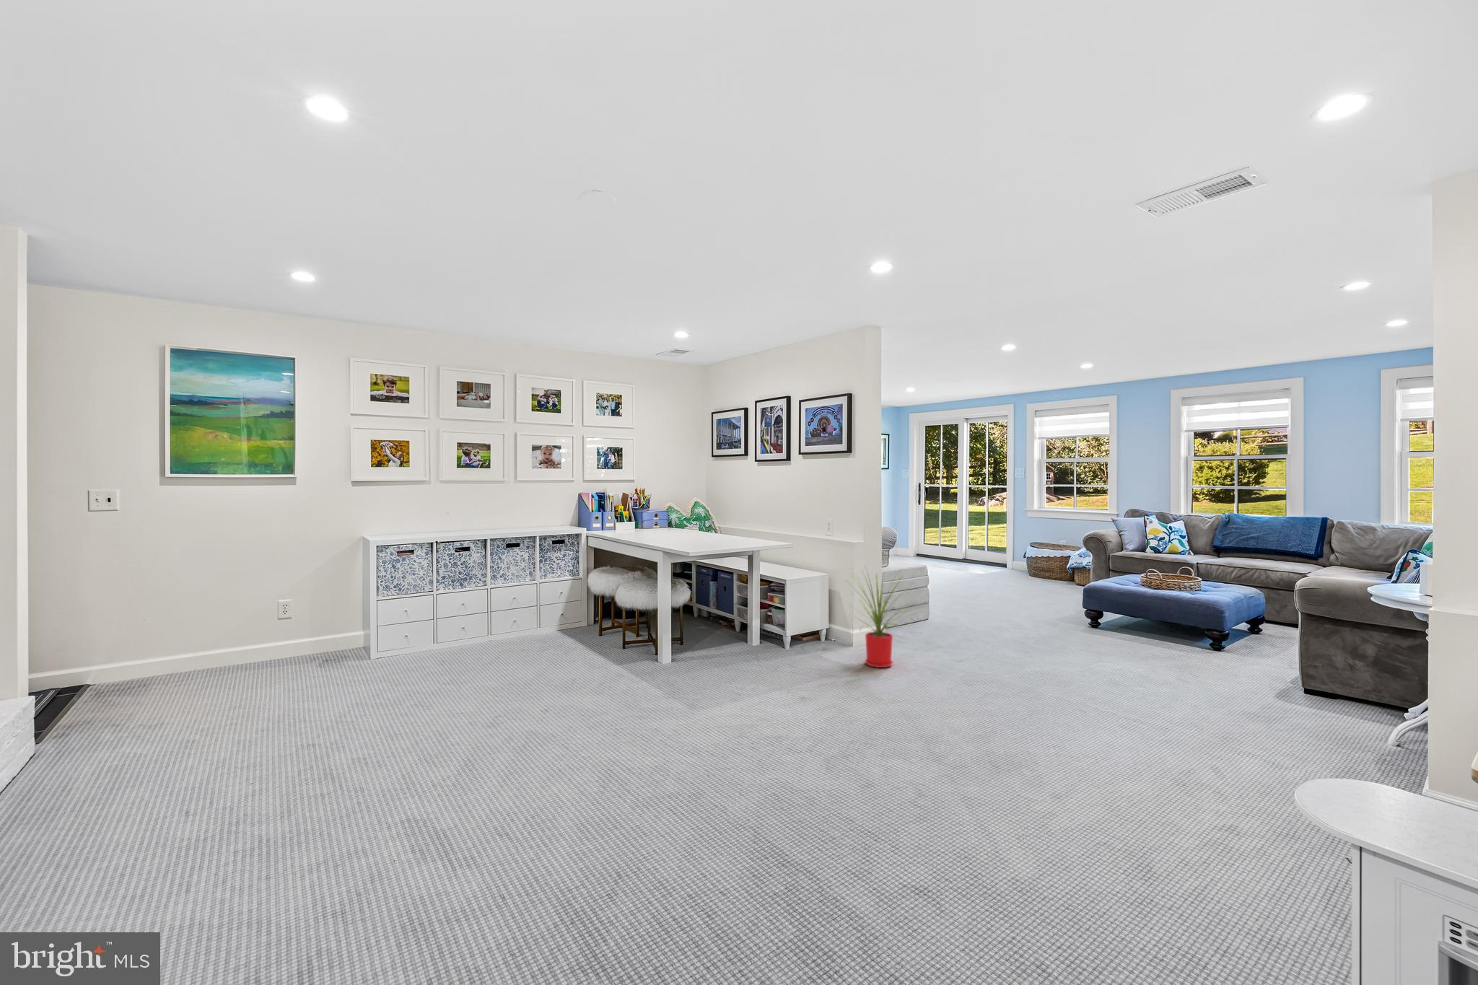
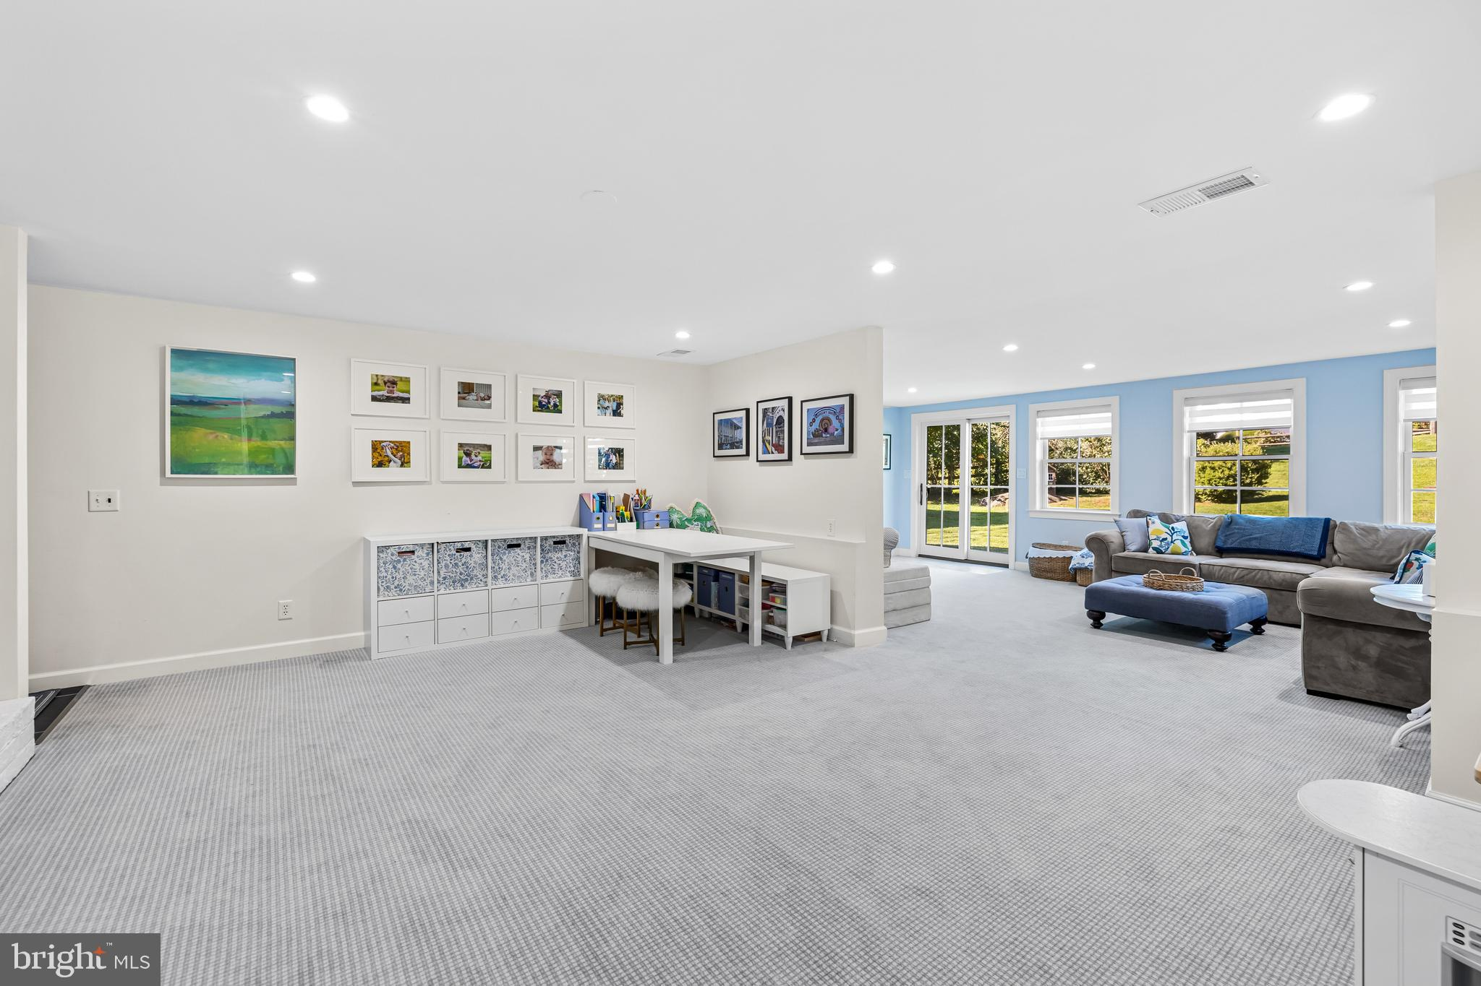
- house plant (880, 616)
